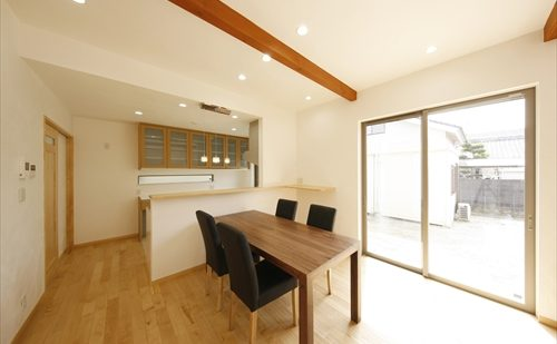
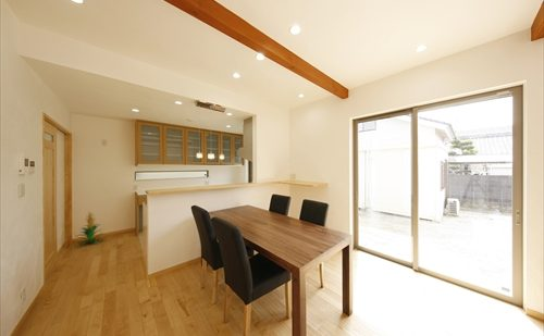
+ indoor plant (90, 226)
